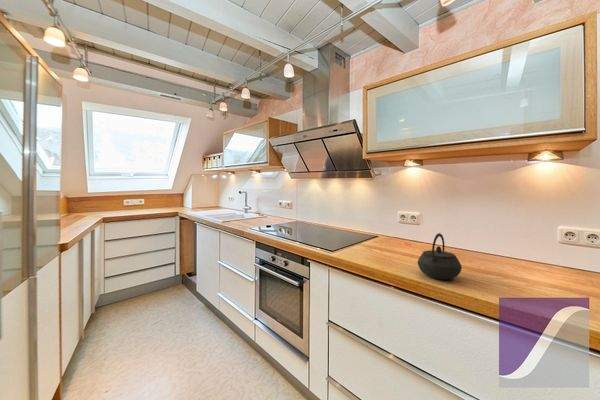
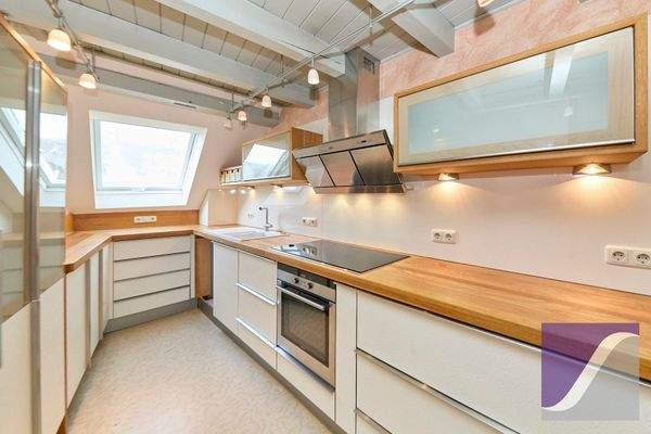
- kettle (439, 254)
